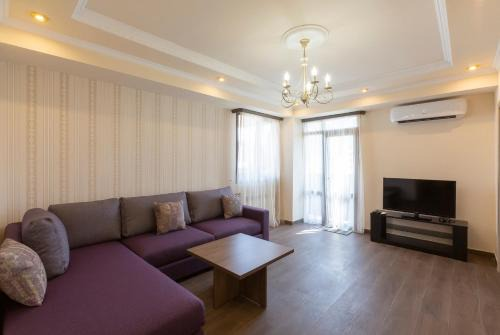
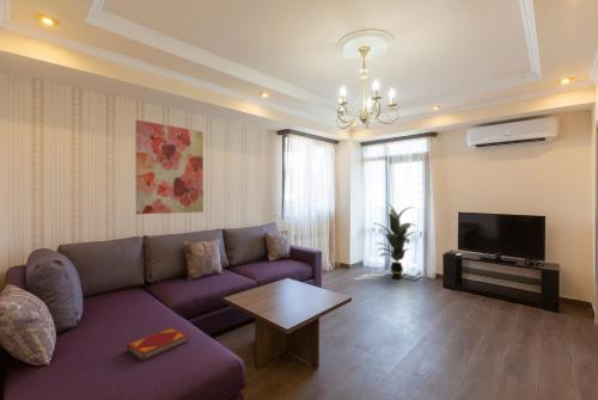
+ wall art (171, 170)
+ hardback book (158, 343)
+ indoor plant (395, 240)
